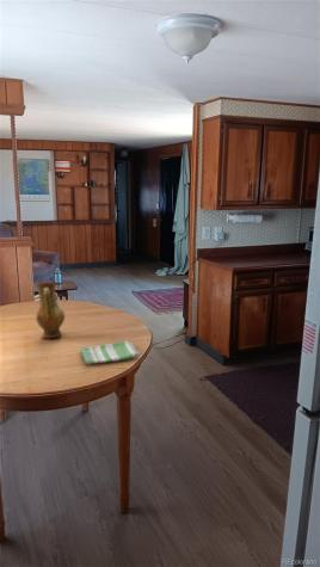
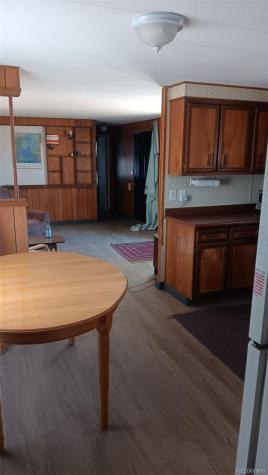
- ceramic jug (50, 309)
- dish towel (109, 351)
